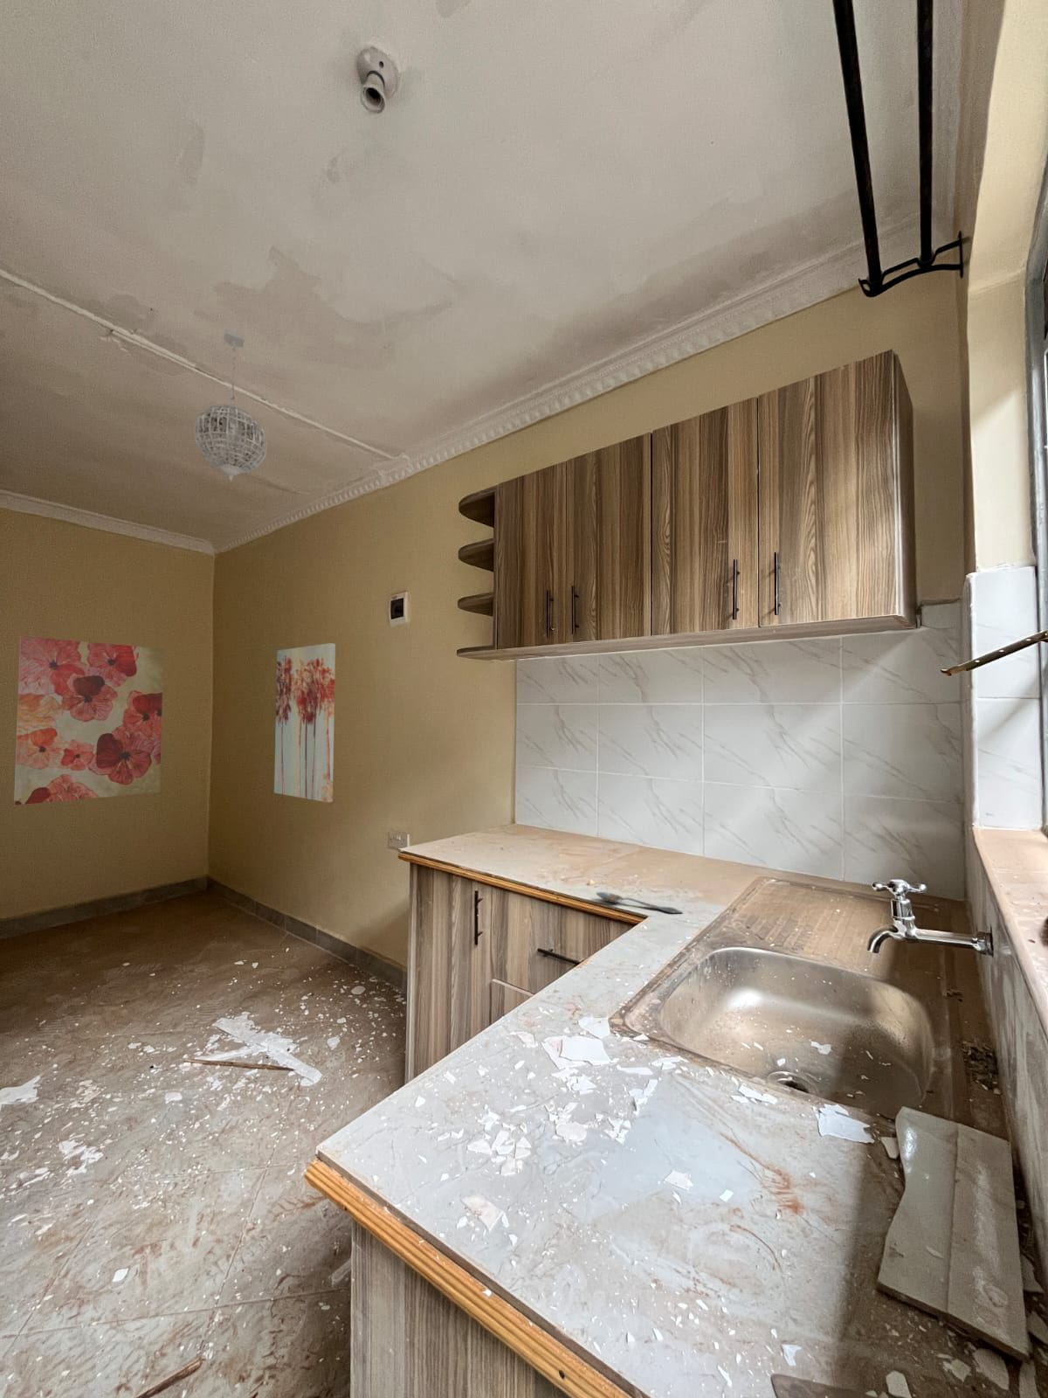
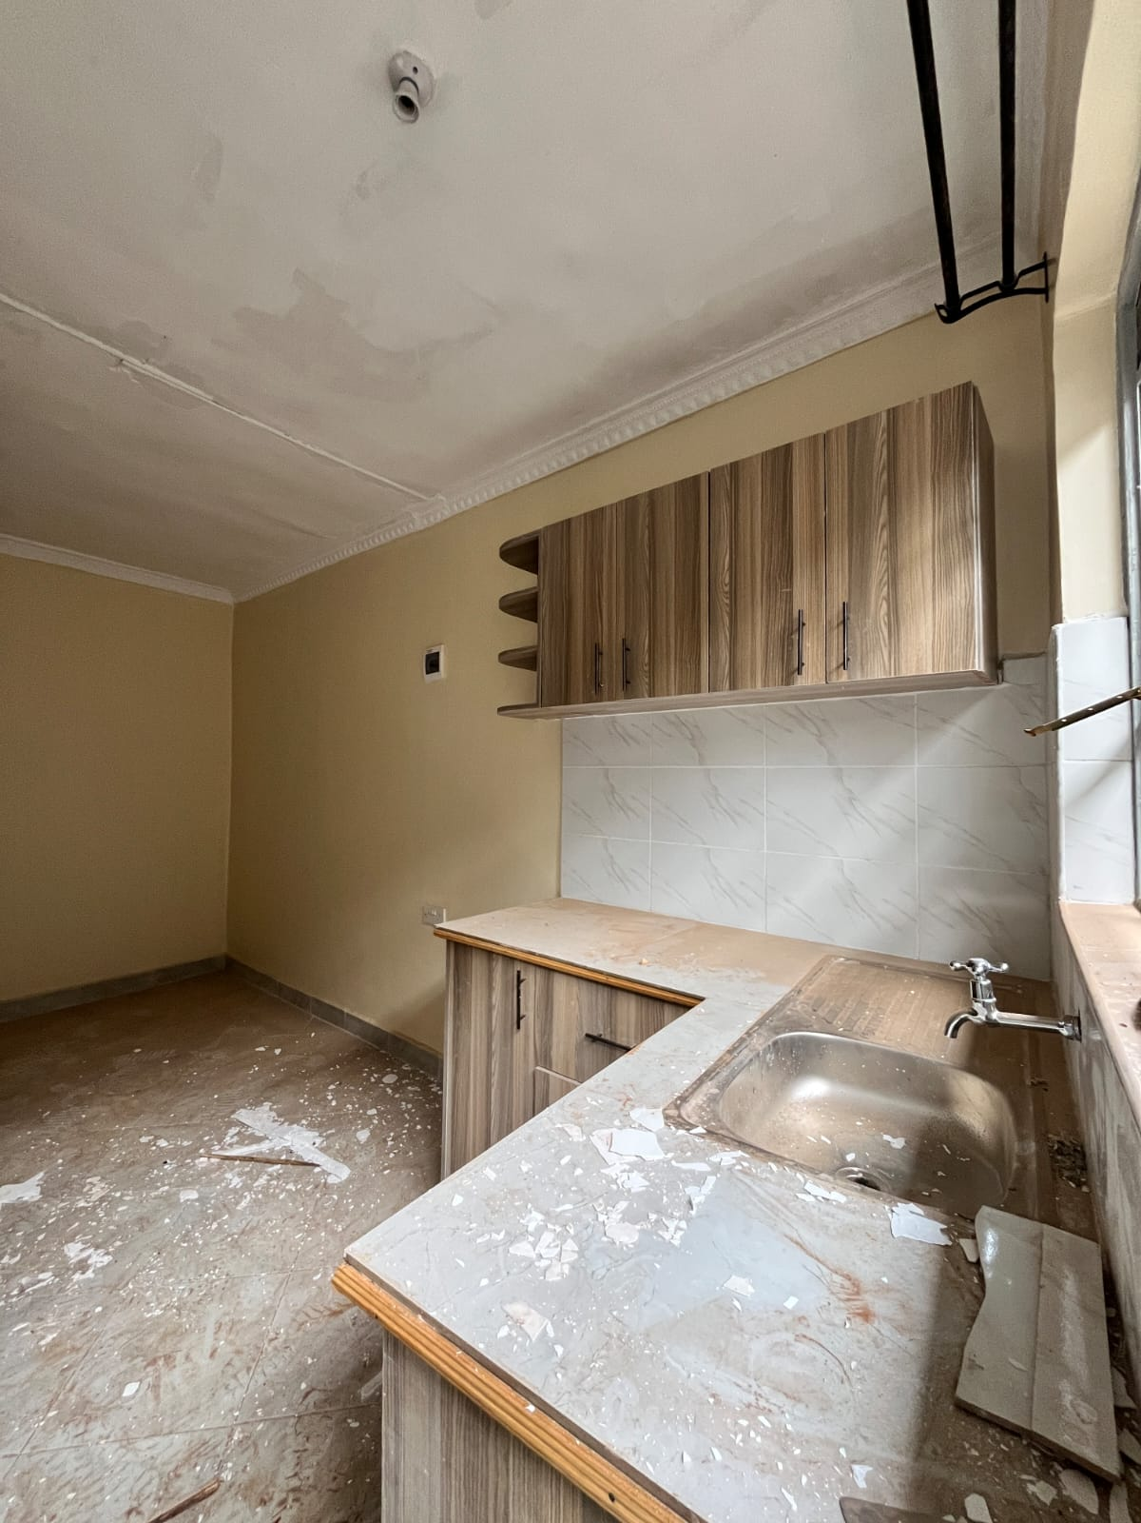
- wall art (95, 720)
- spoon (637, 902)
- pendant light (232, 408)
- wall art (303, 722)
